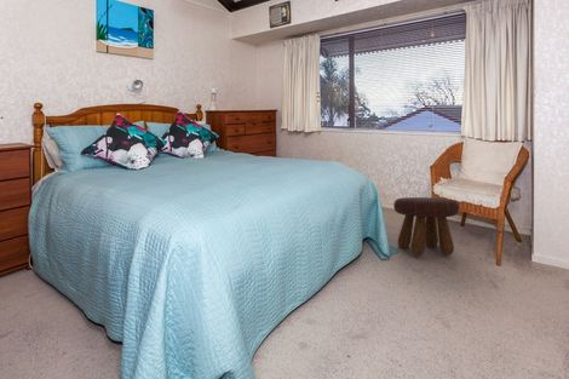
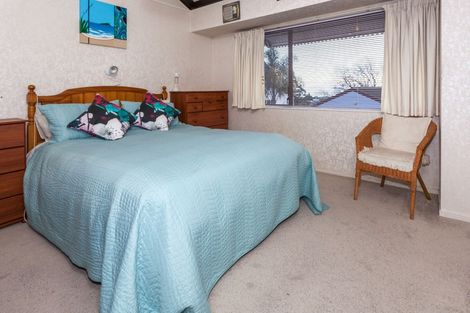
- footstool (425, 225)
